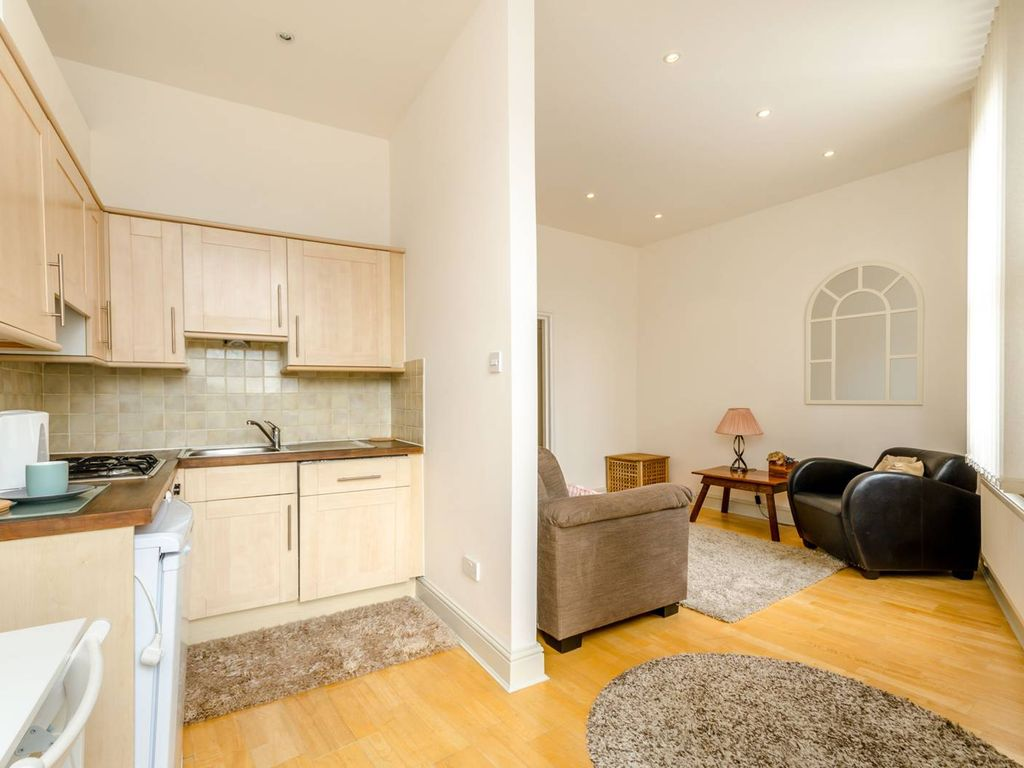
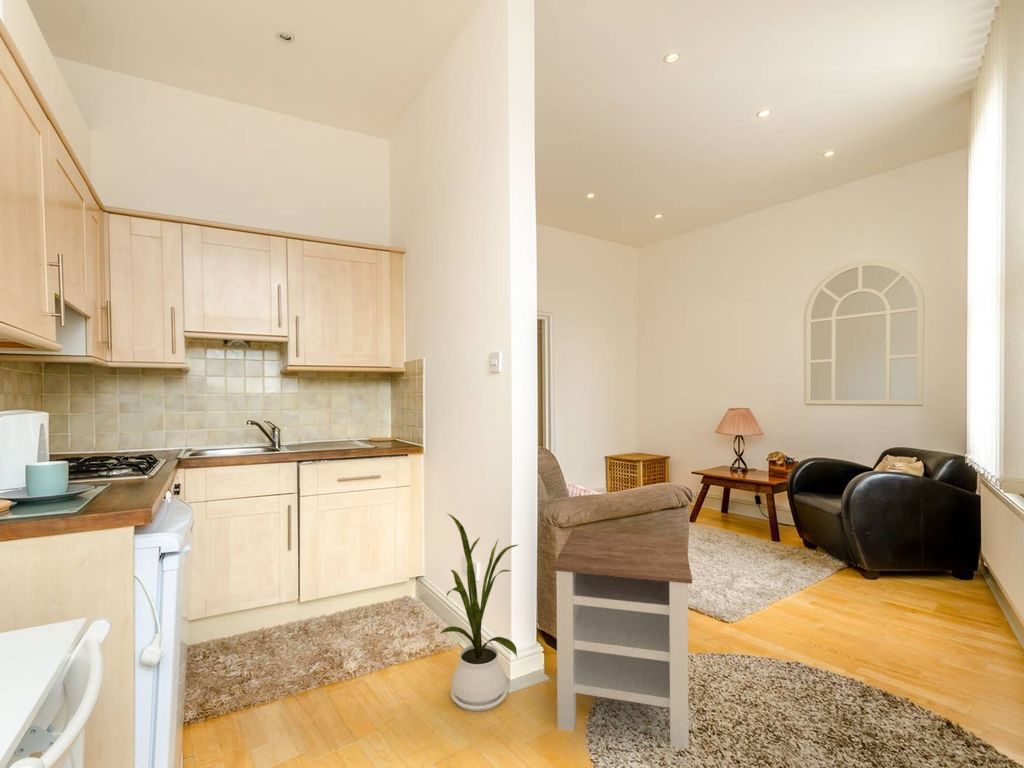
+ house plant (476, 607)
+ side table (624, 626)
